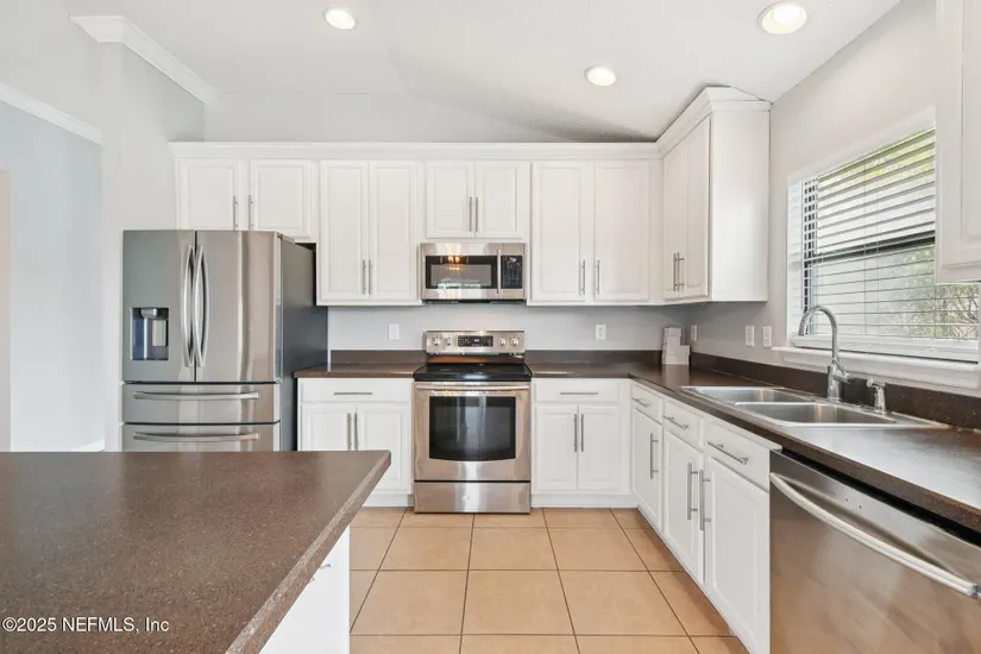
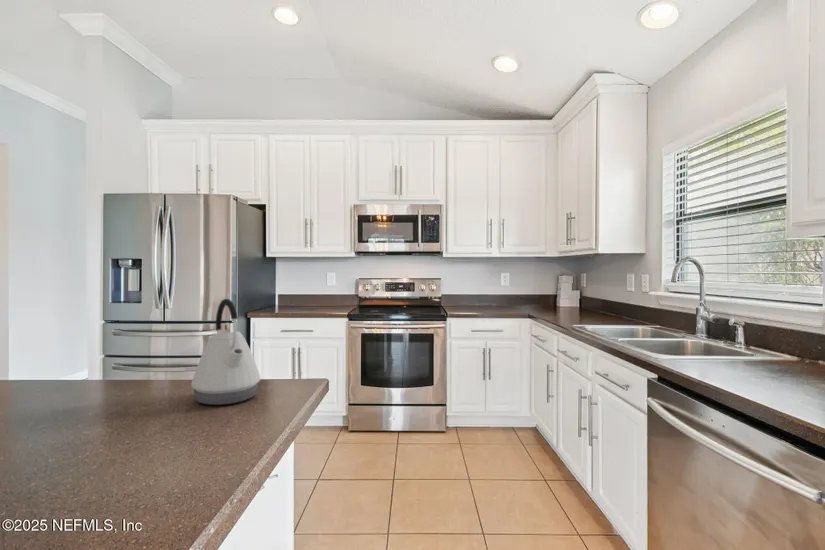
+ kettle (227, 348)
